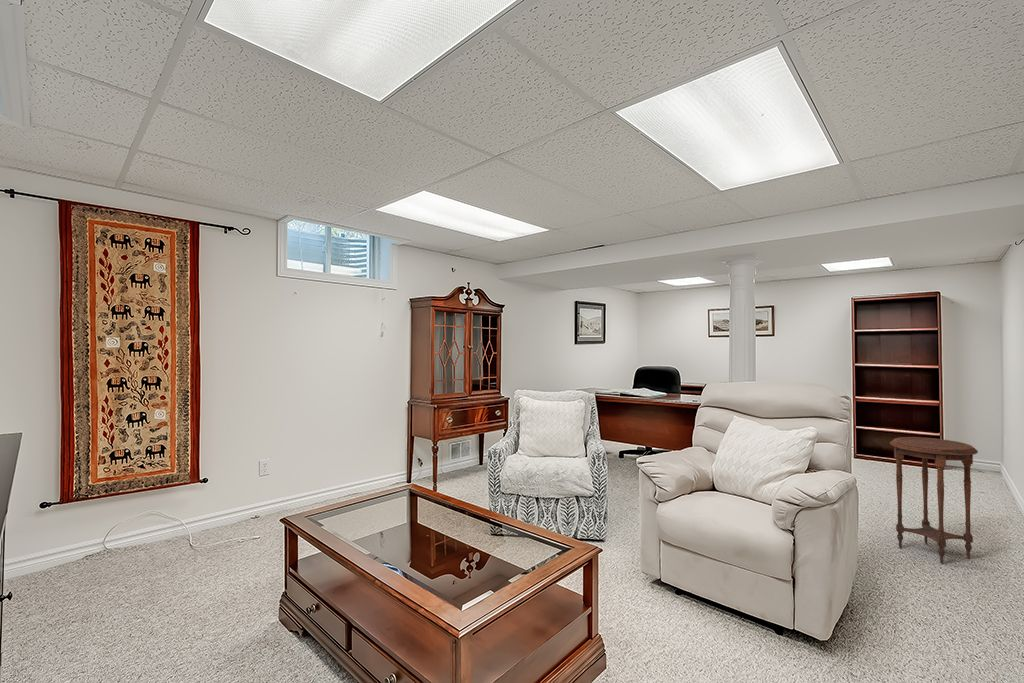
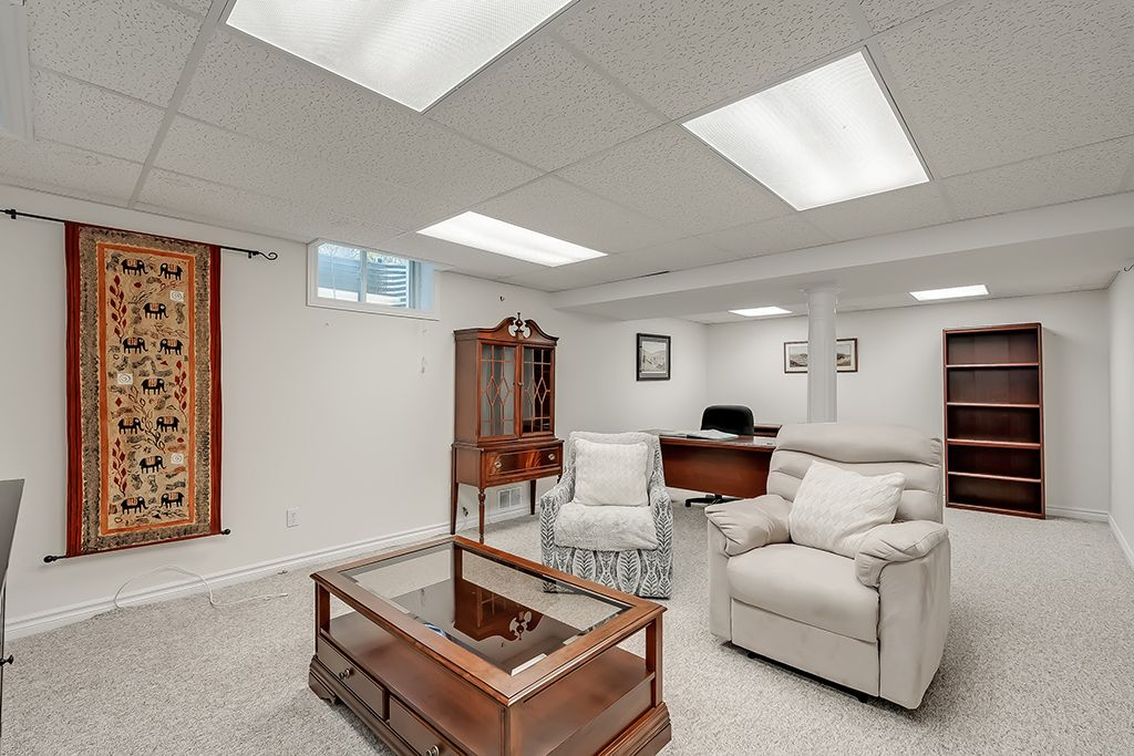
- side table (927, 497)
